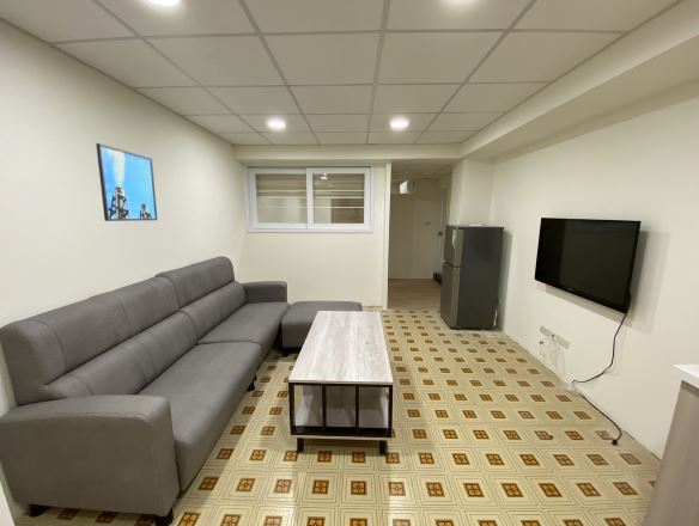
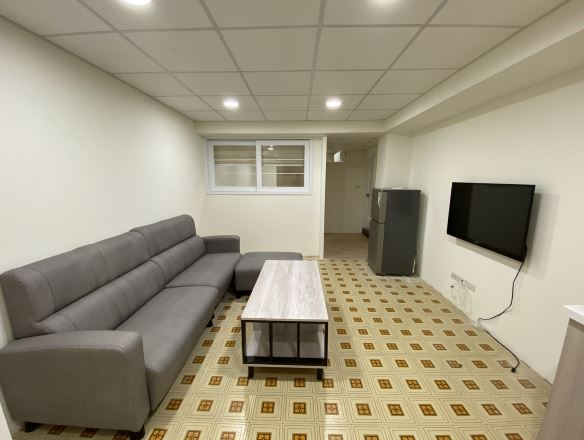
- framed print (130, 186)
